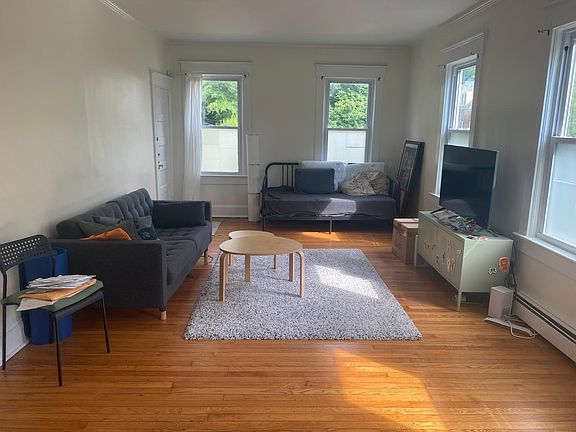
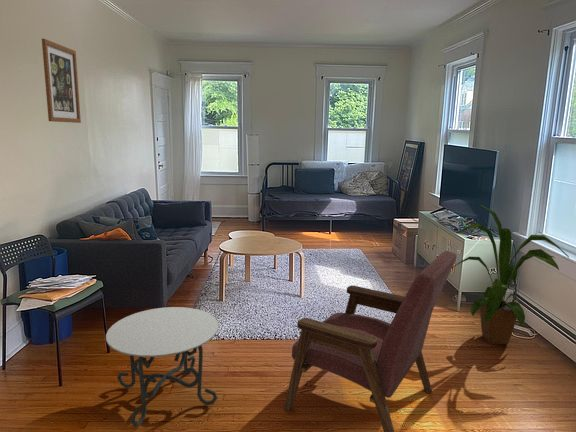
+ armchair (366, 327)
+ wall art (62, 84)
+ side table (165, 355)
+ house plant (506, 281)
